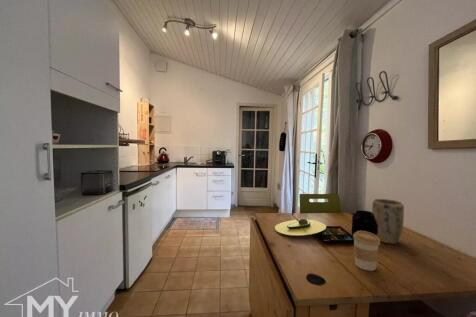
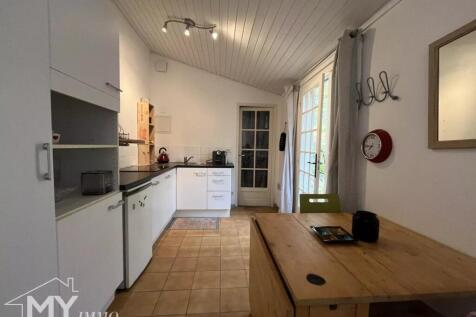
- coffee cup (366, 249)
- plant pot (387, 220)
- avocado (299, 223)
